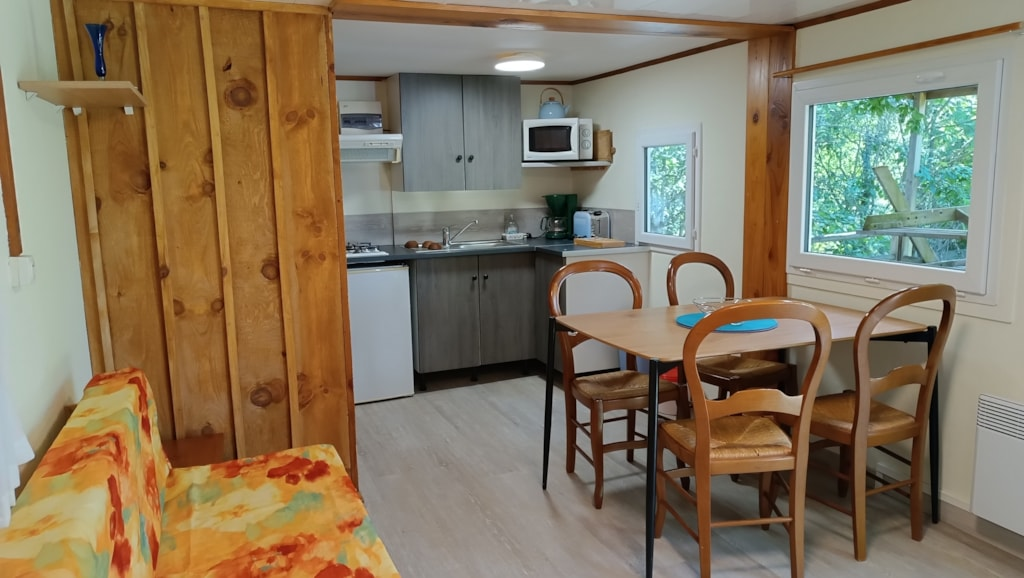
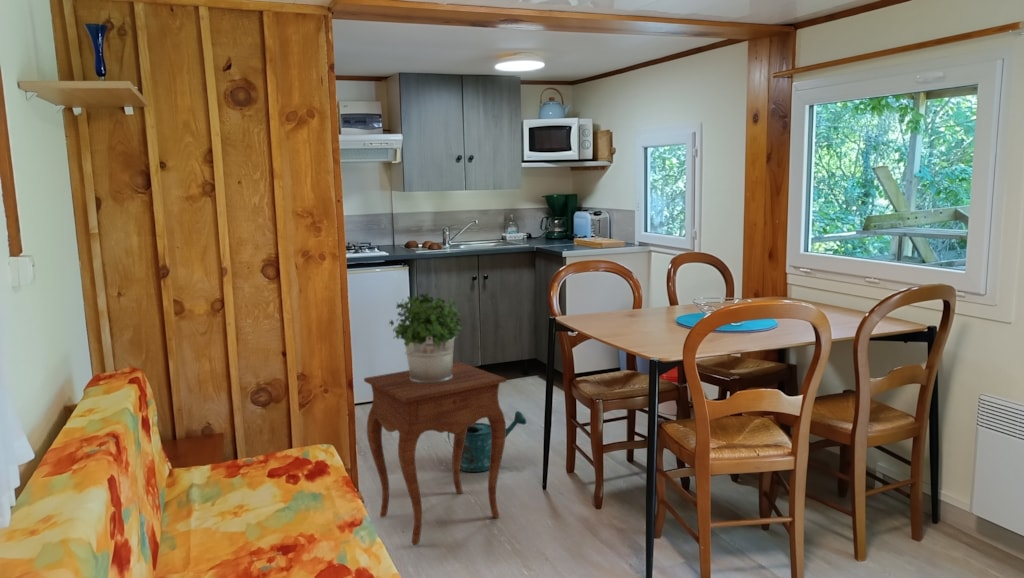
+ potted plant (425, 336)
+ side table (439, 432)
+ watering can (487, 439)
